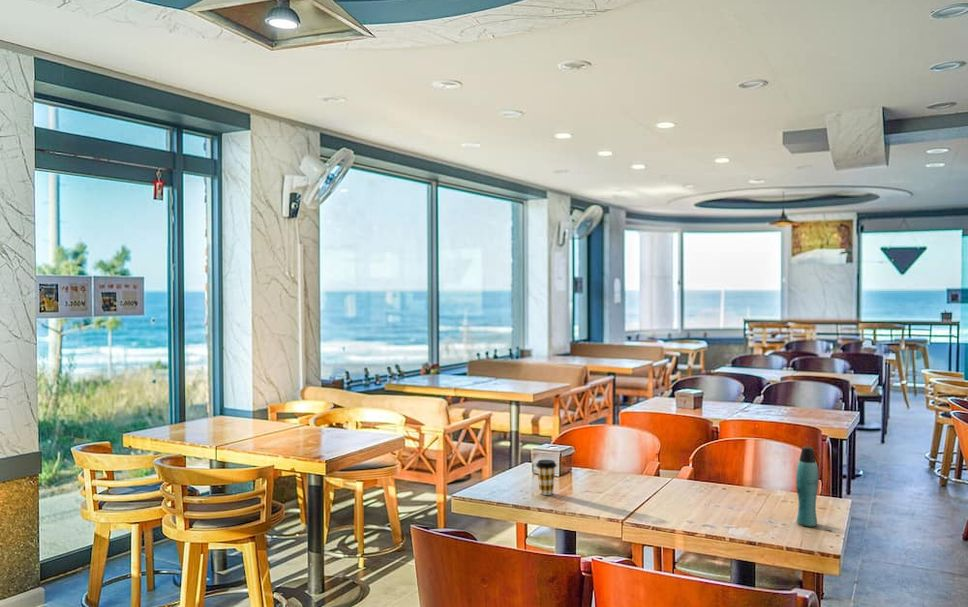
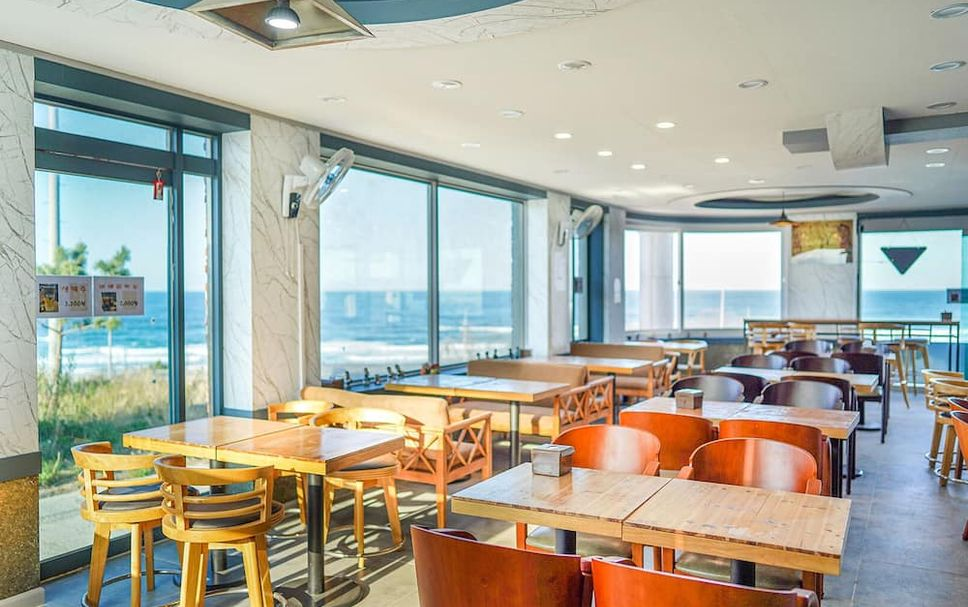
- coffee cup (546, 477)
- bottle (807, 485)
